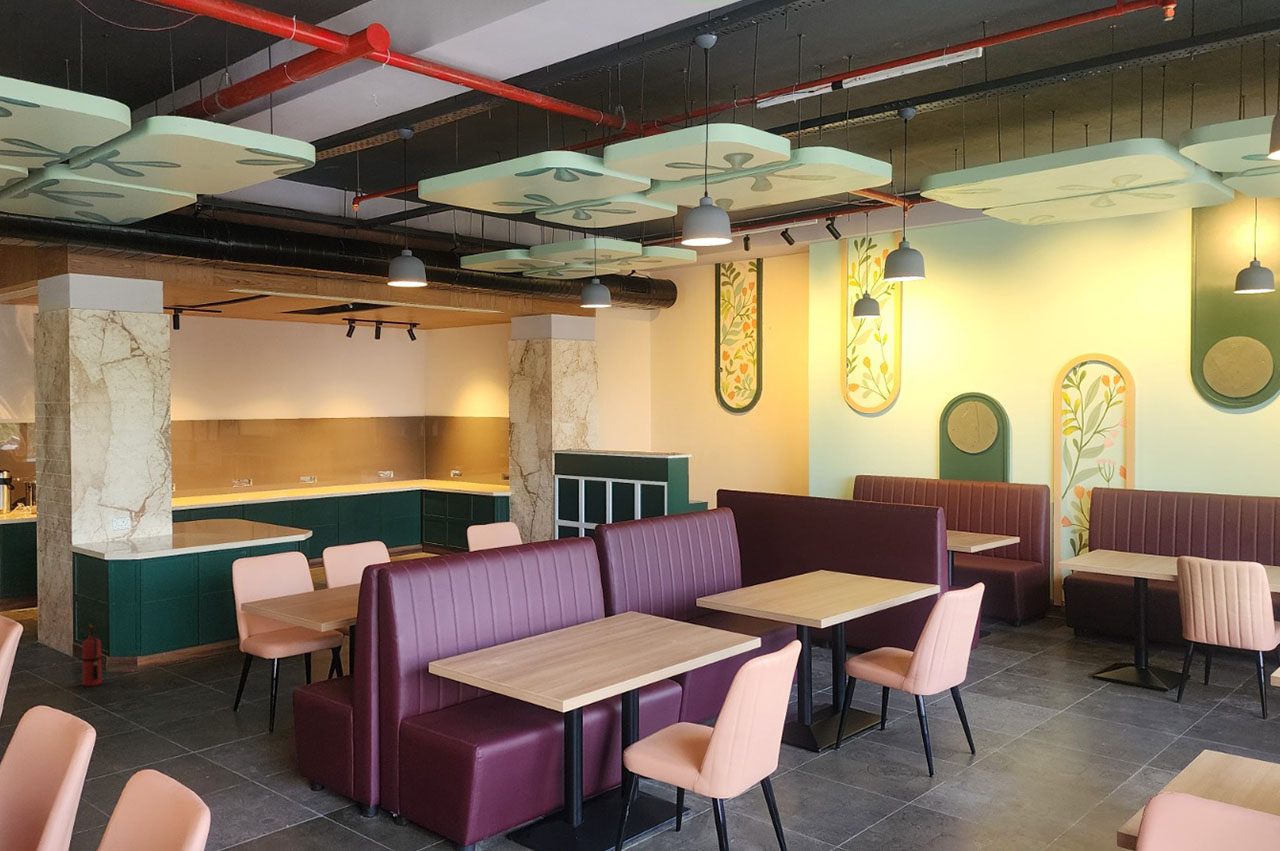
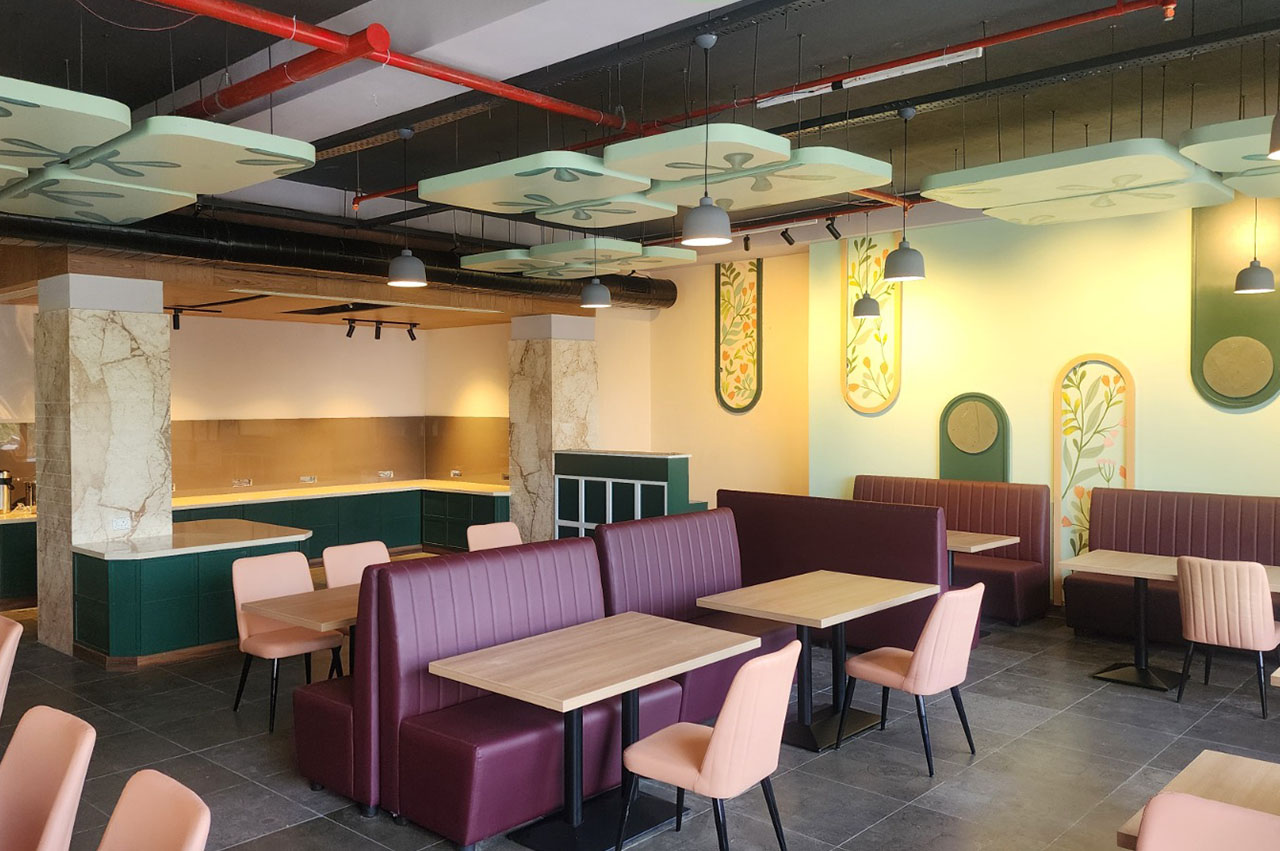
- fire extinguisher (92, 654)
